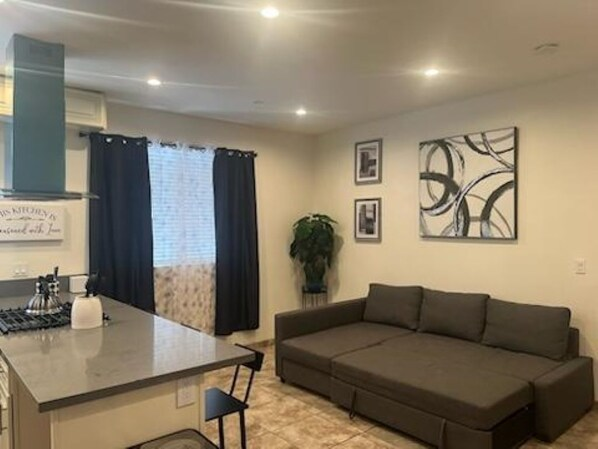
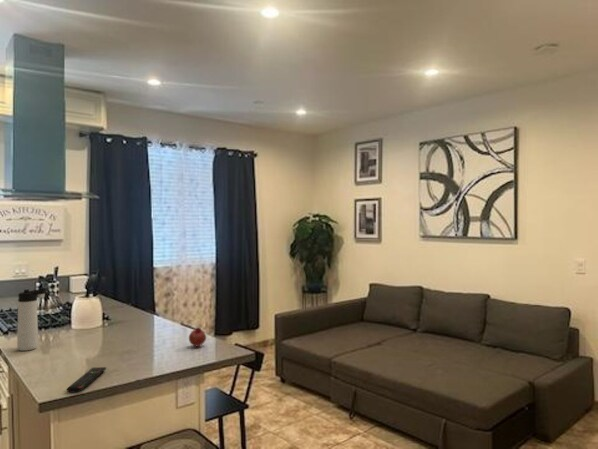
+ remote control (87, 379)
+ fruit (197, 336)
+ thermos bottle (32, 318)
